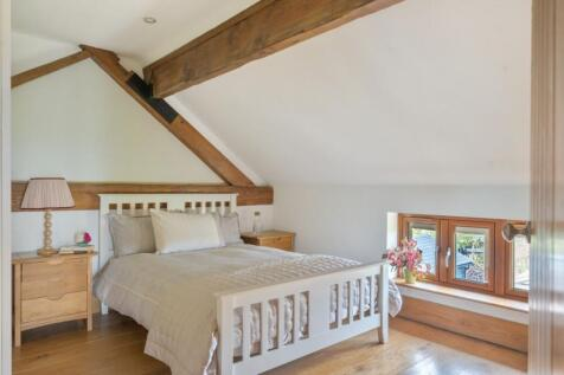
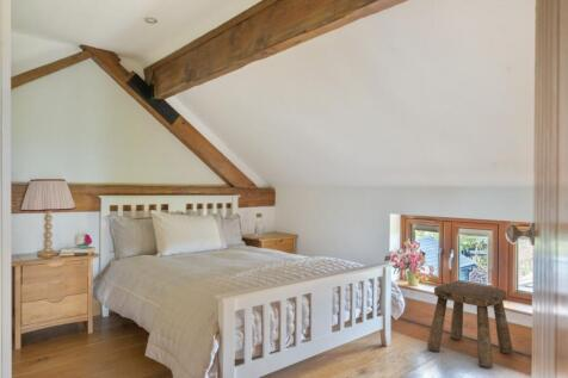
+ stool (462, 320)
